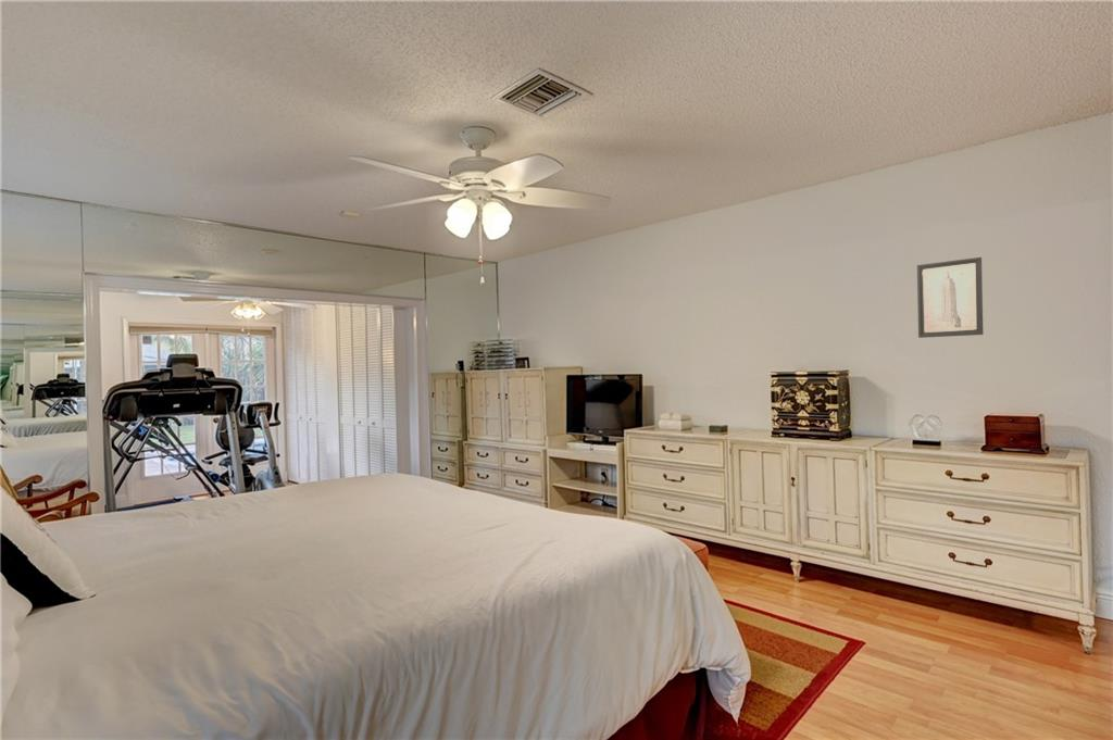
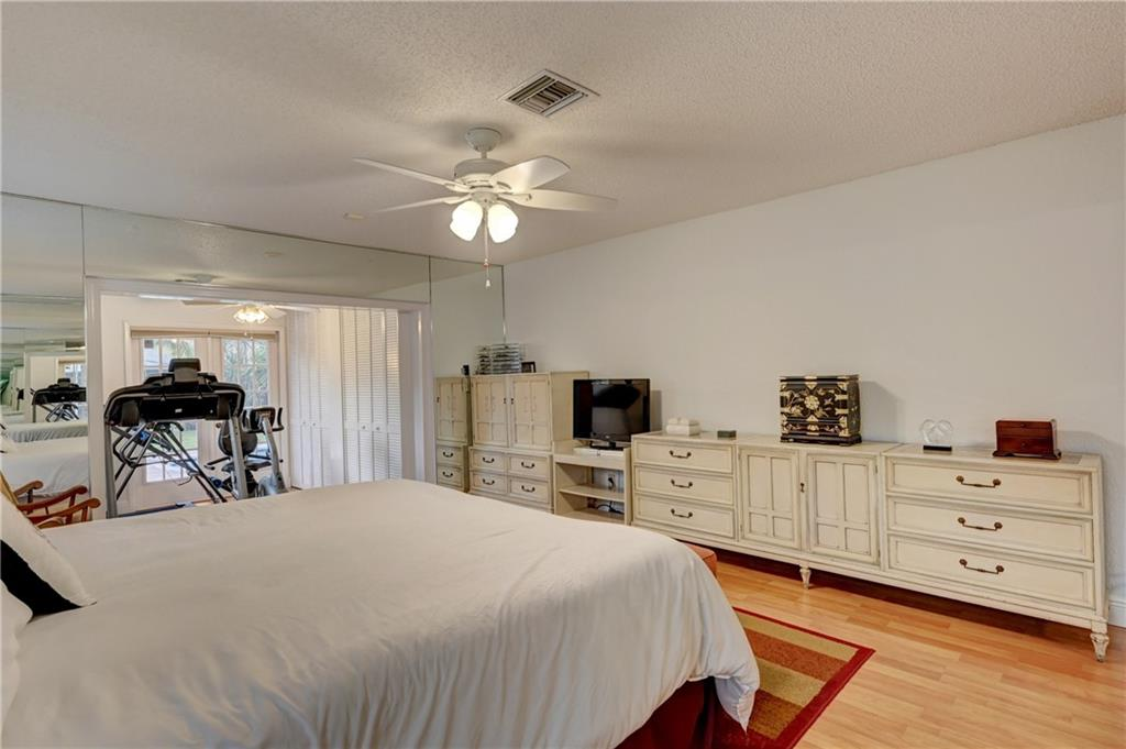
- wall art (949, 299)
